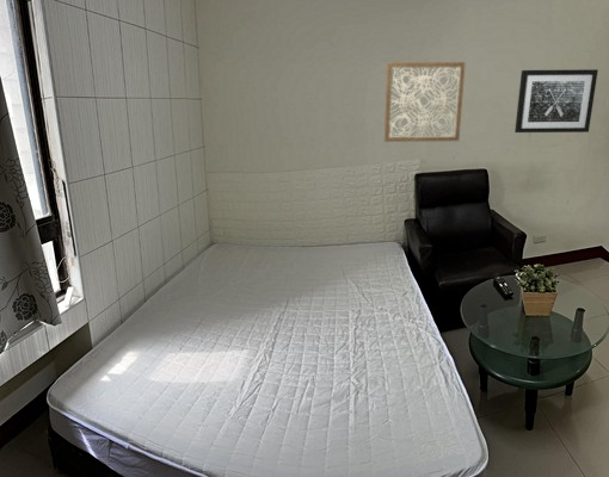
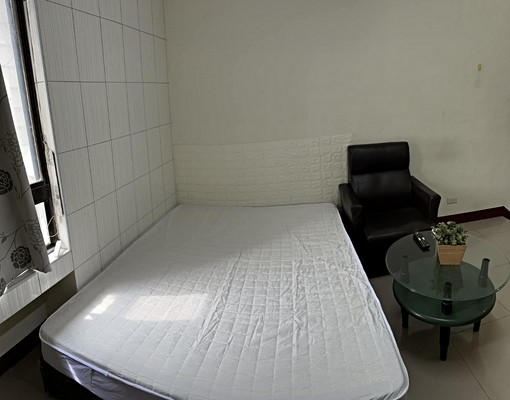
- wall art (420, 103)
- wall art (555, 101)
